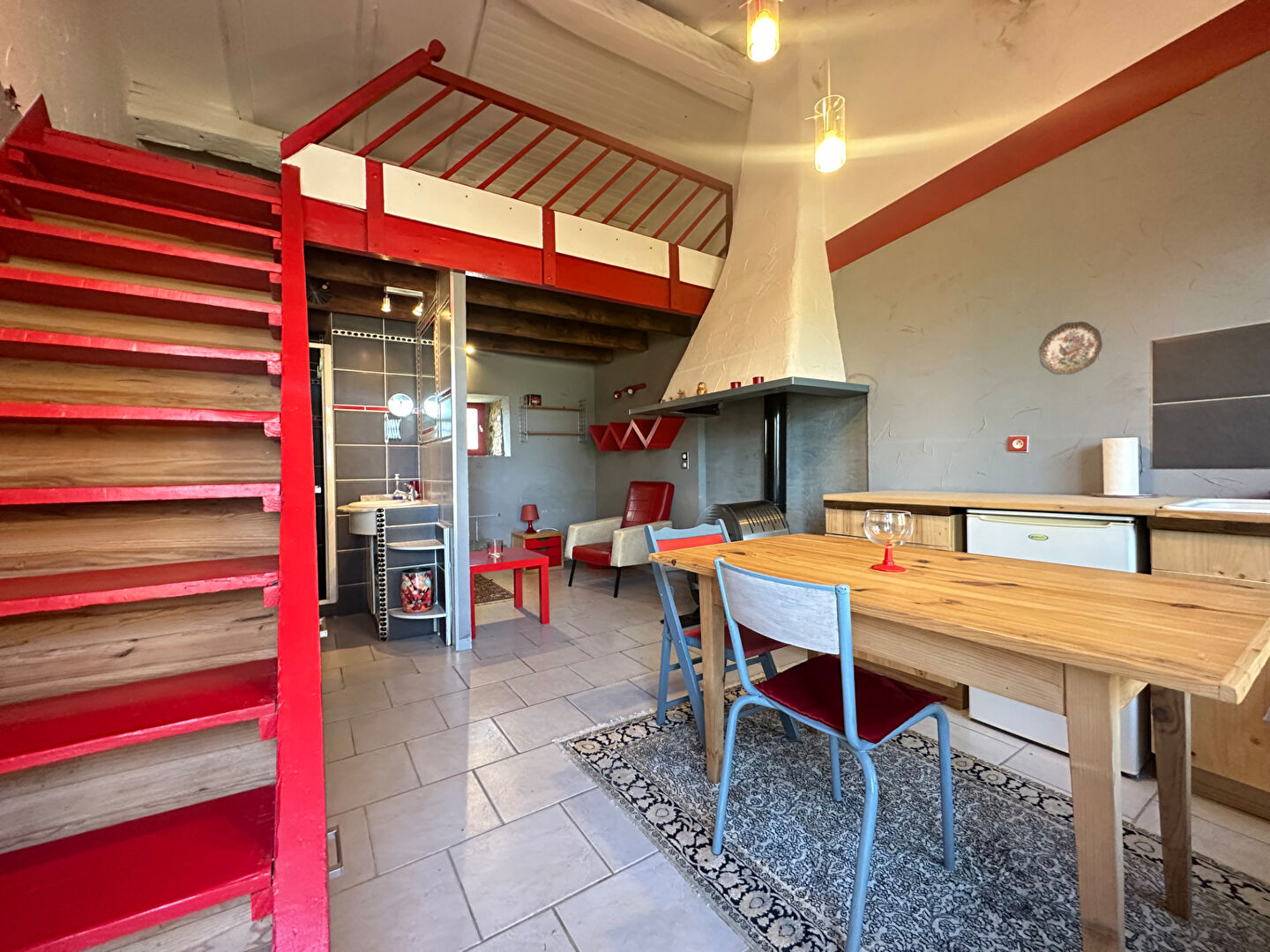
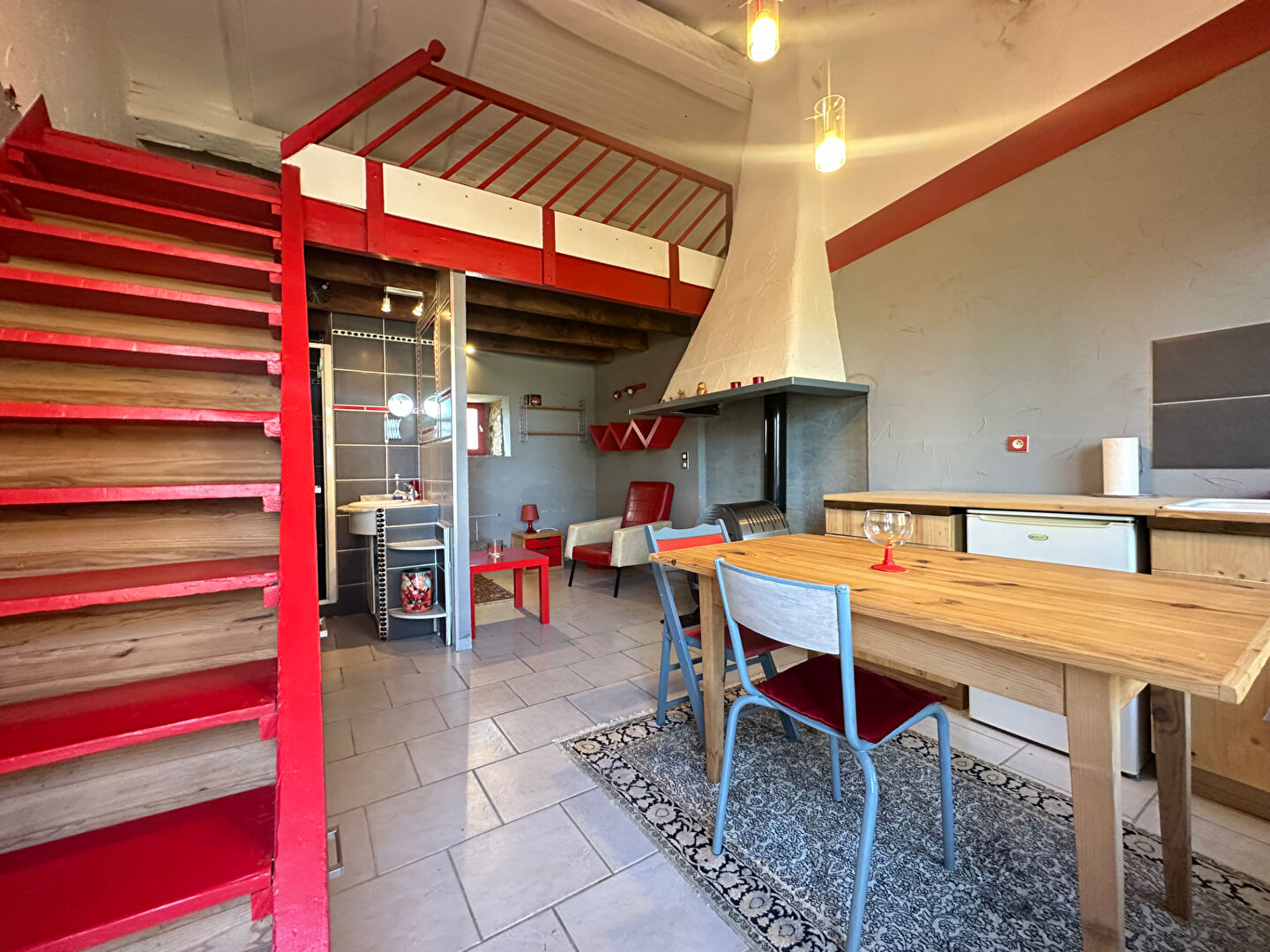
- decorative plate (1070, 348)
